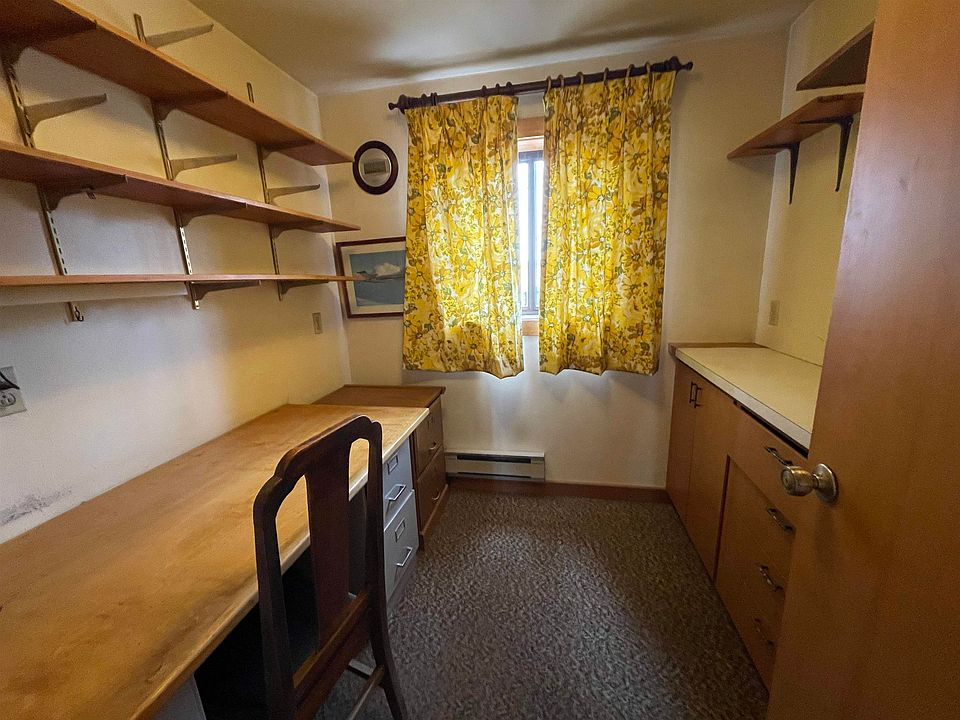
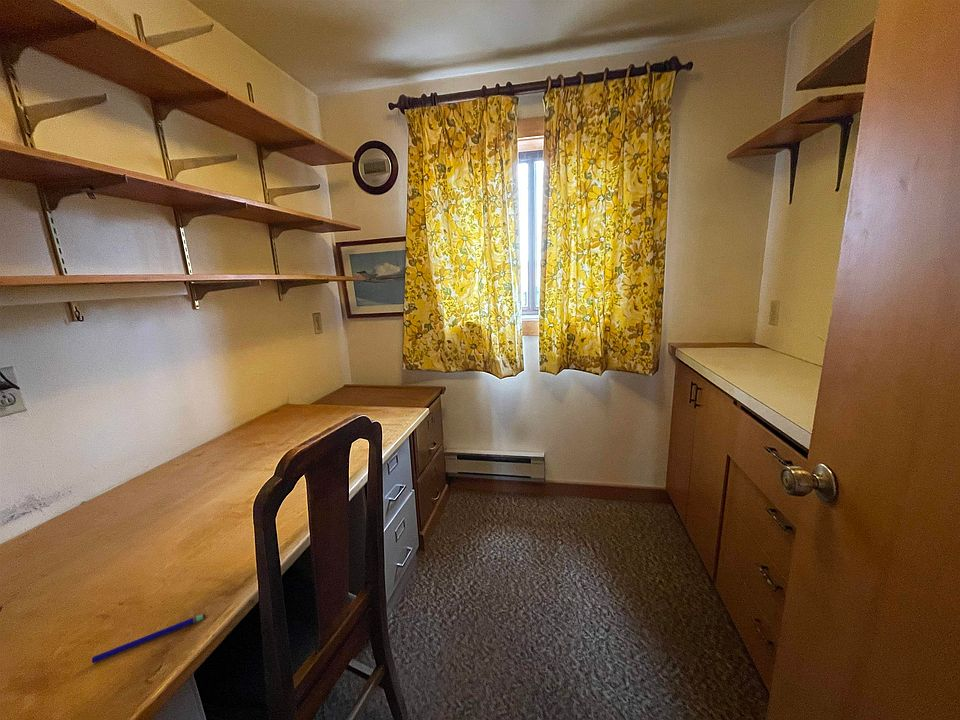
+ pen (152, 636)
